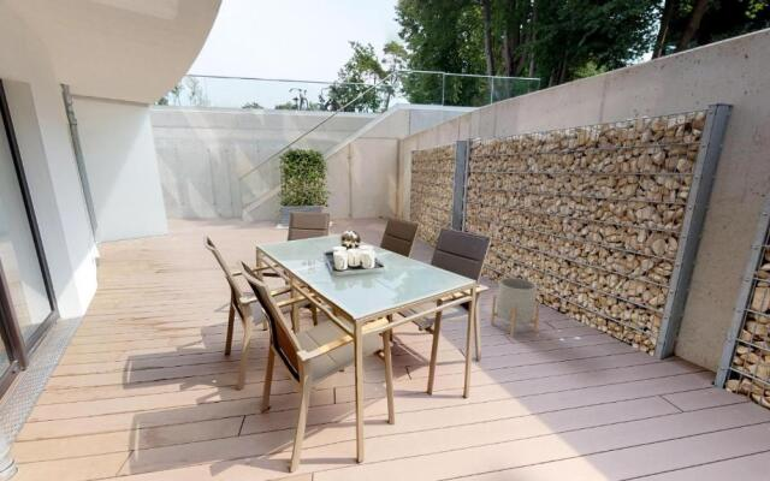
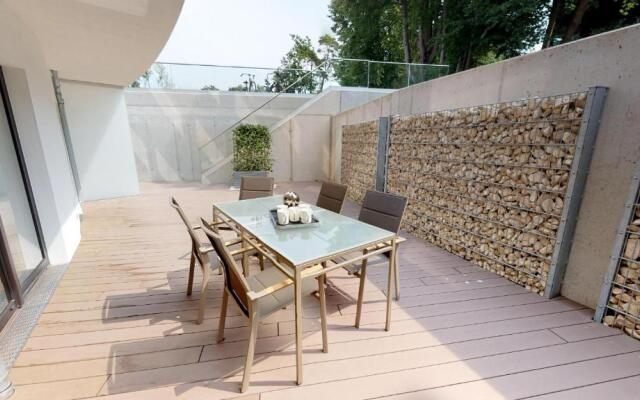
- planter (515, 305)
